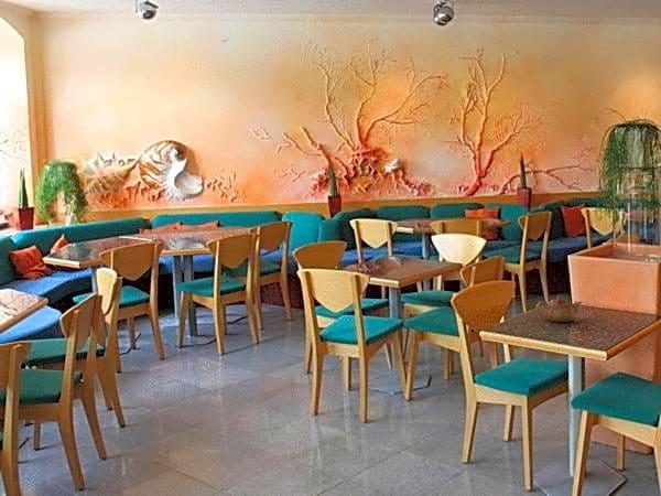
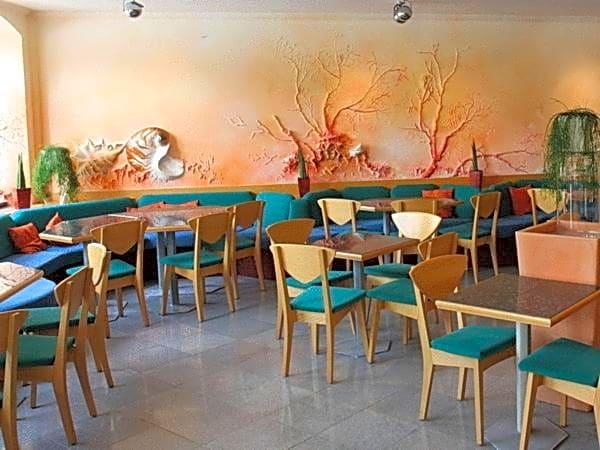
- teapot (559, 306)
